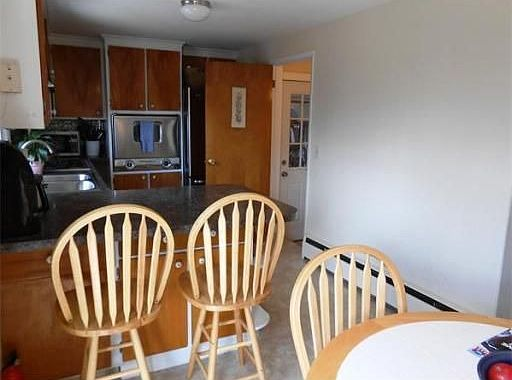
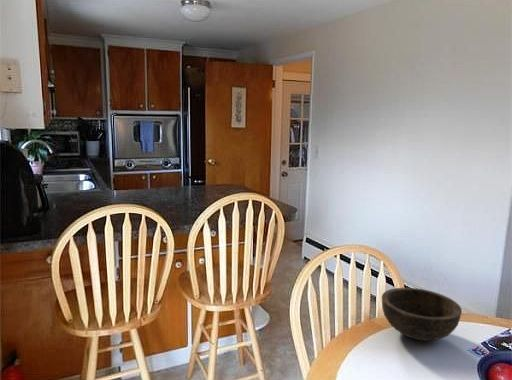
+ bowl (418, 318)
